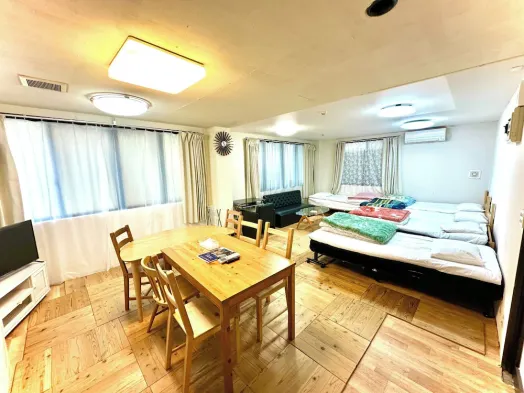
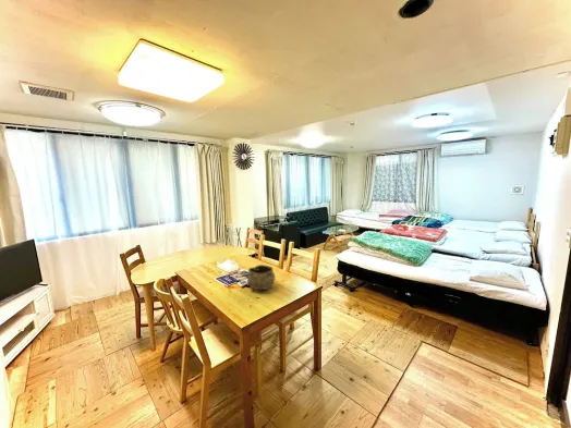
+ decorative bowl (262, 278)
